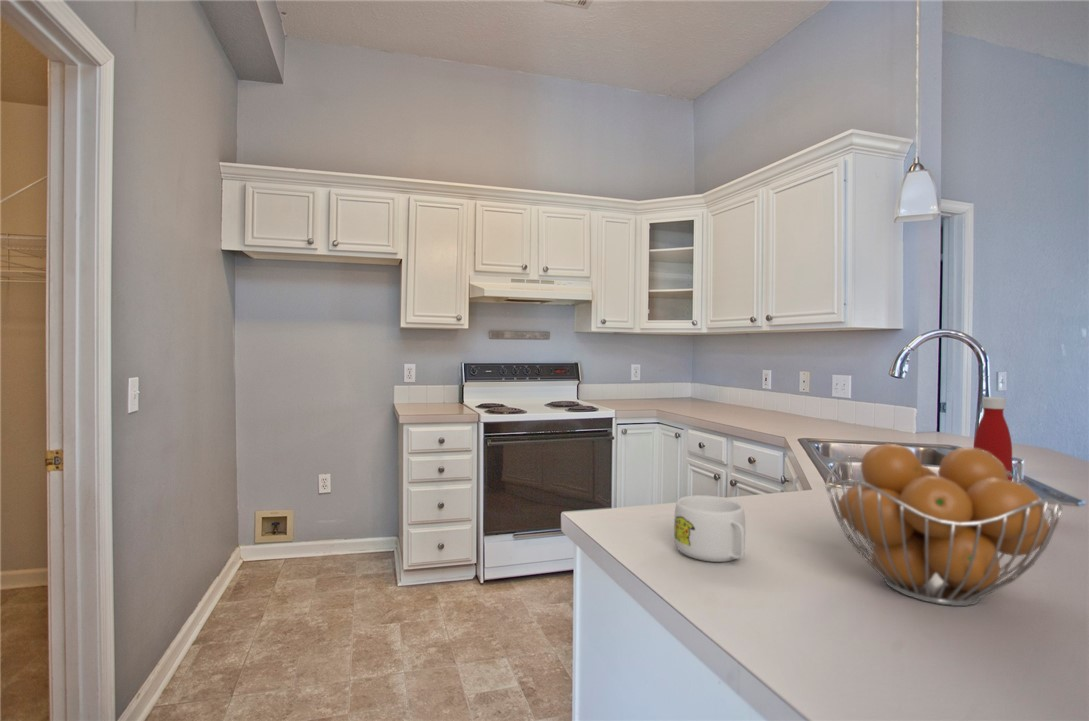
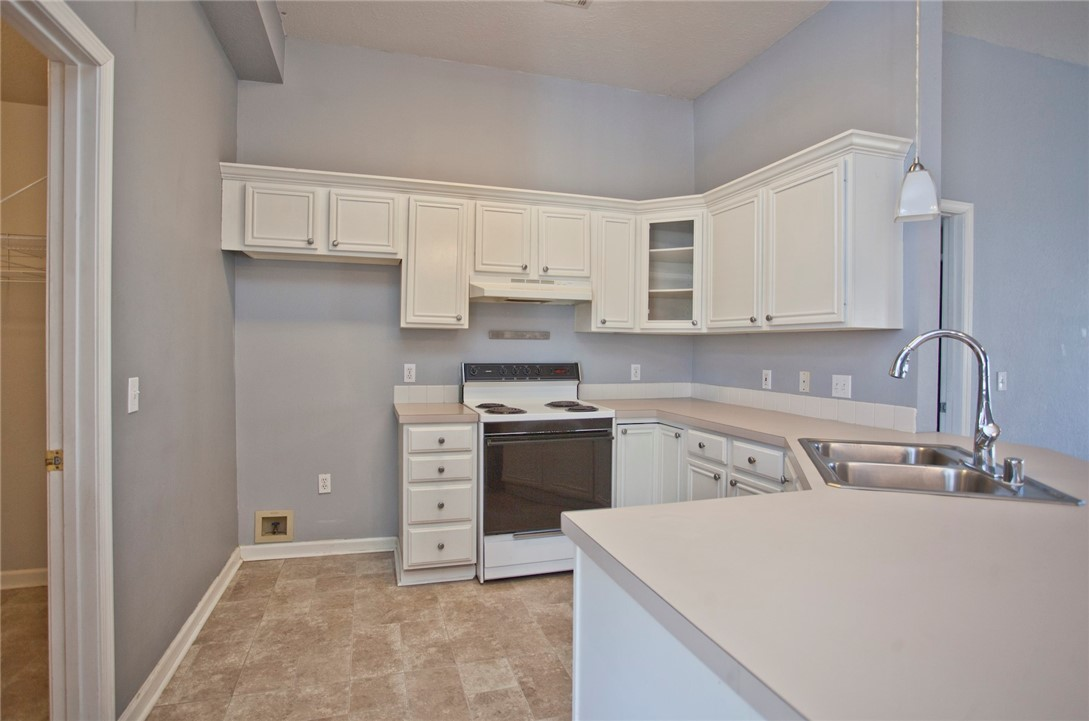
- fruit basket (930, 517)
- bottle (992, 453)
- mug (709, 527)
